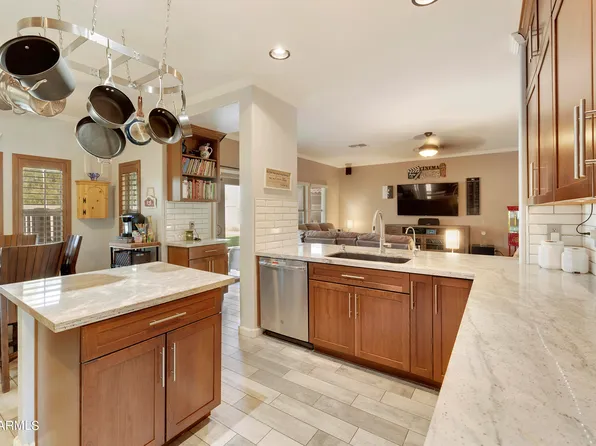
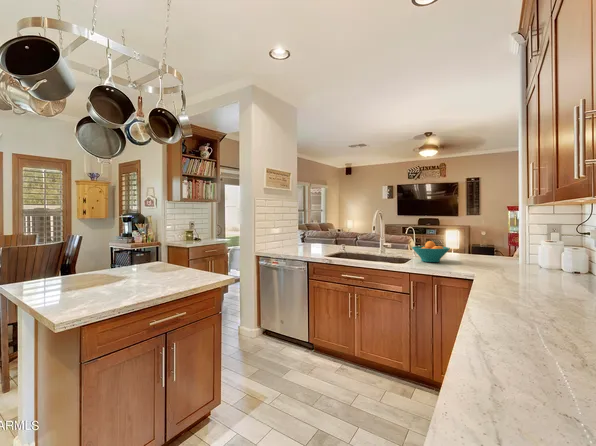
+ fruit bowl (430, 251)
